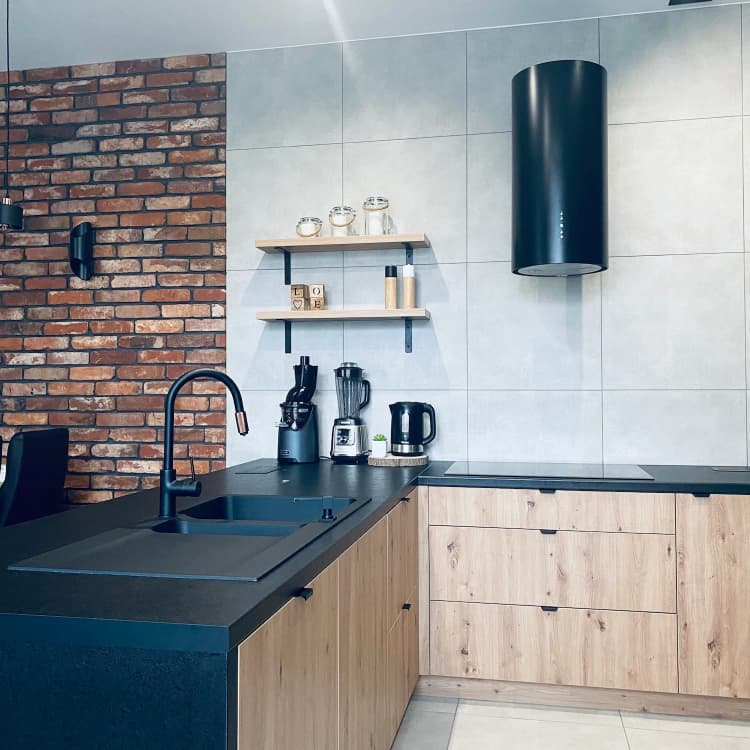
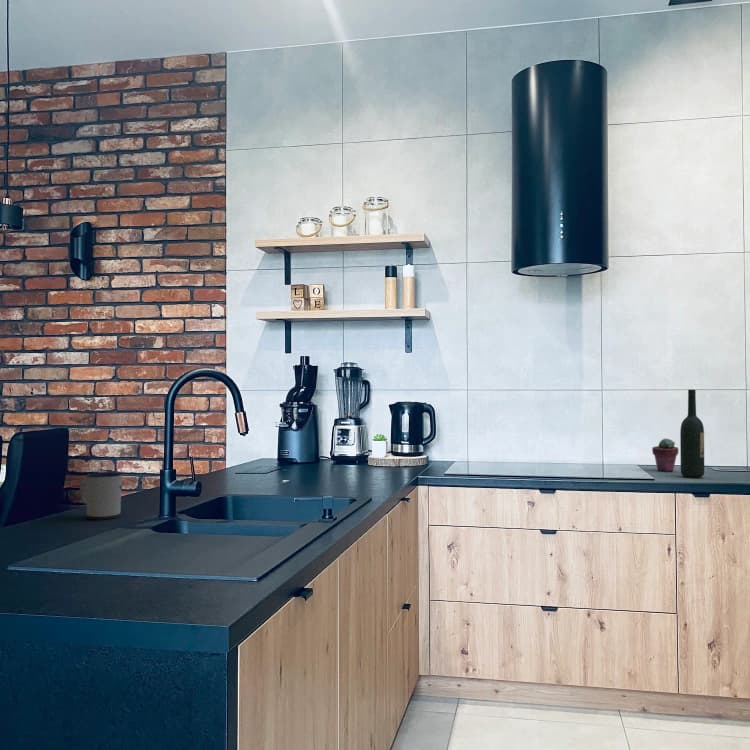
+ wine bottle (692, 433)
+ potted succulent (665, 454)
+ mug (99, 494)
